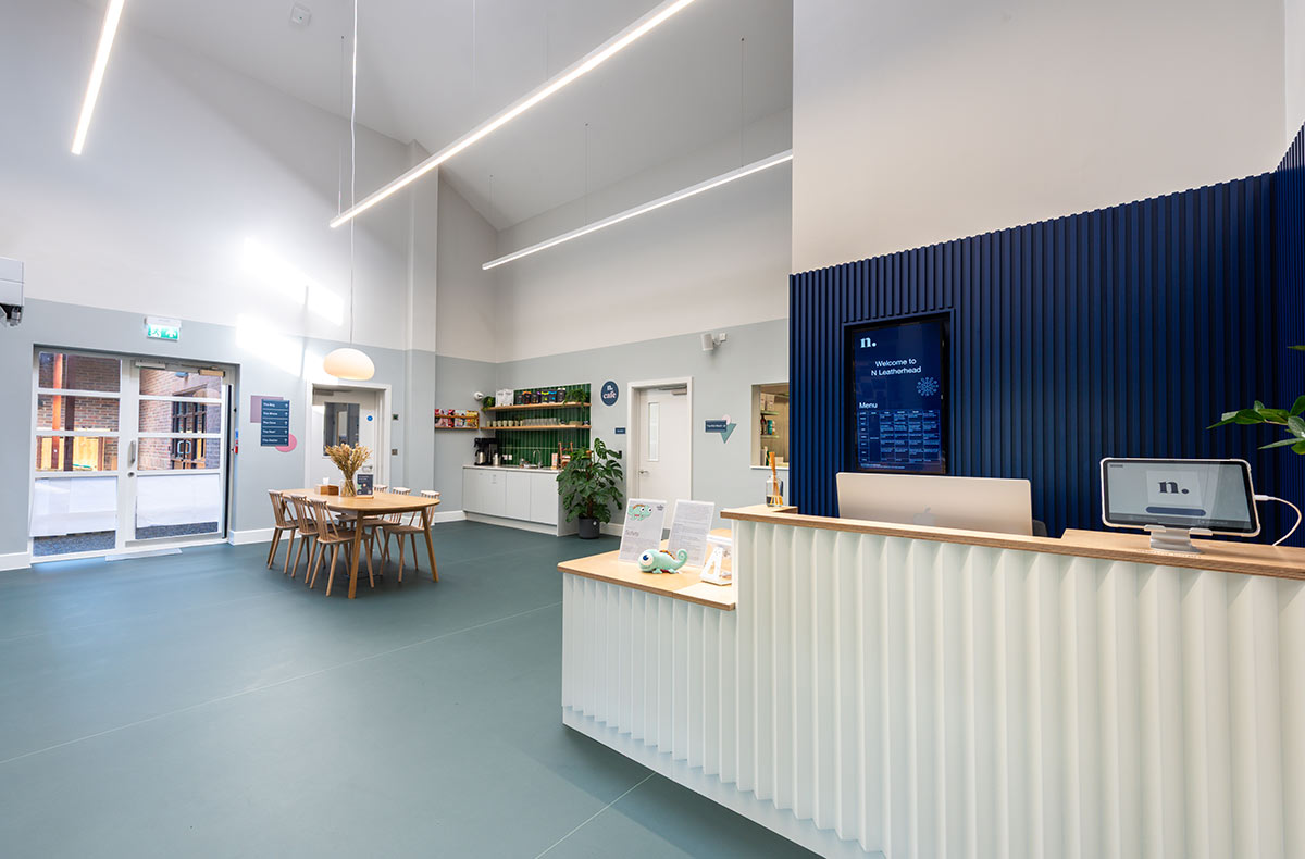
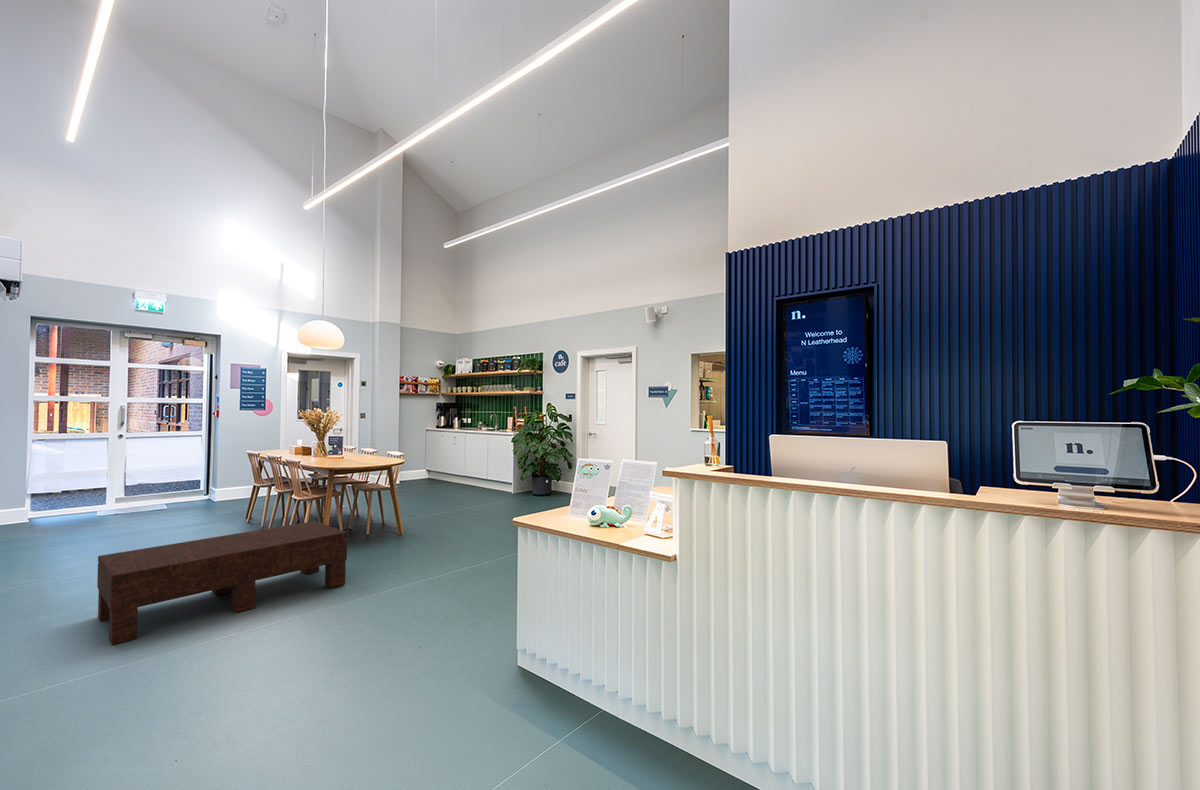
+ coffee table (232, 571)
